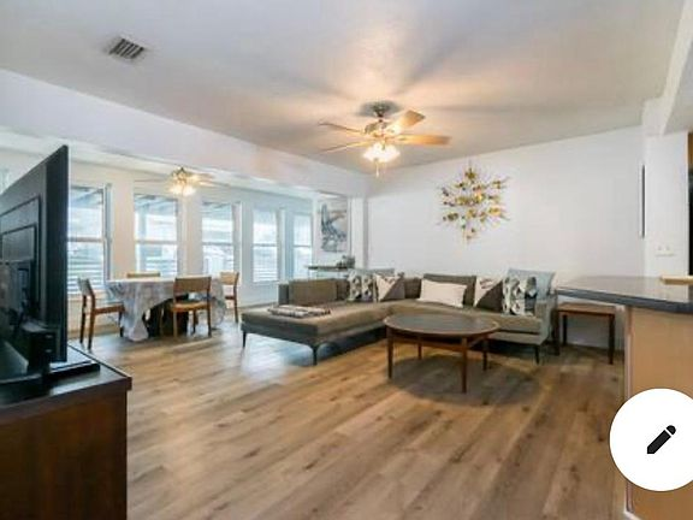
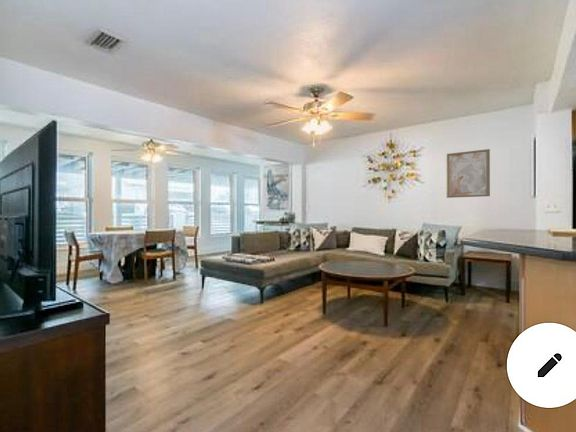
+ wall art (467, 174)
